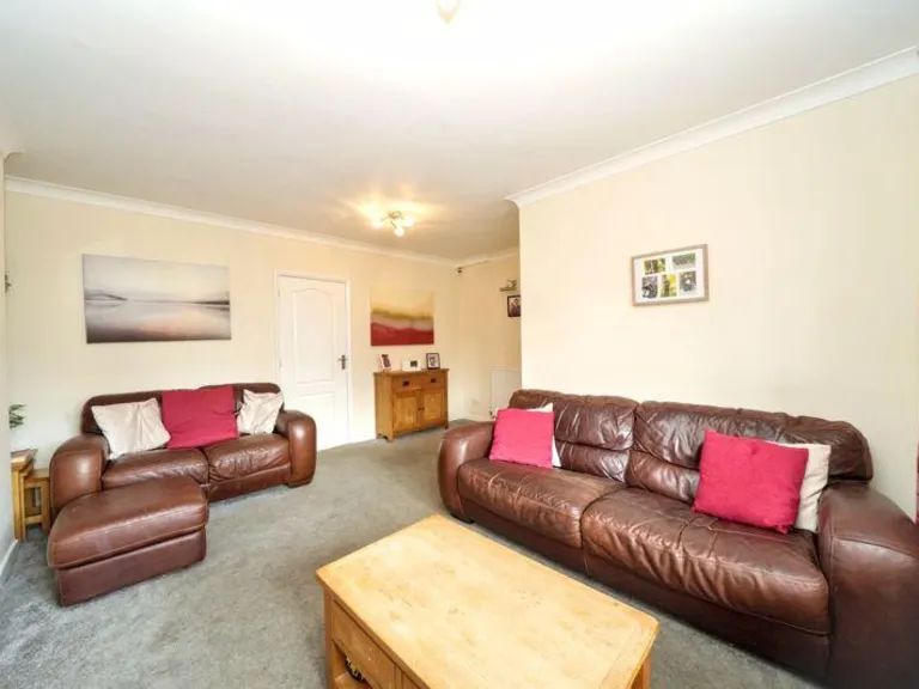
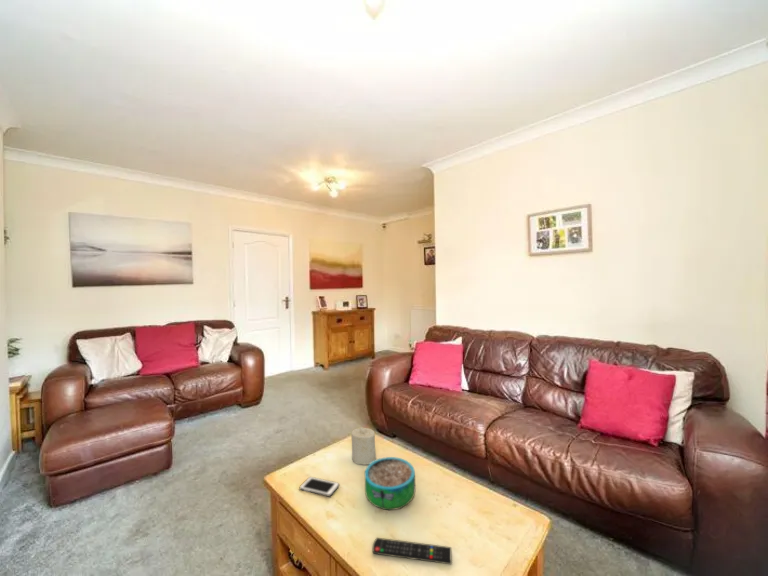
+ remote control (411, 551)
+ cell phone (319, 486)
+ decorative bowl (390, 482)
+ candle (363, 442)
